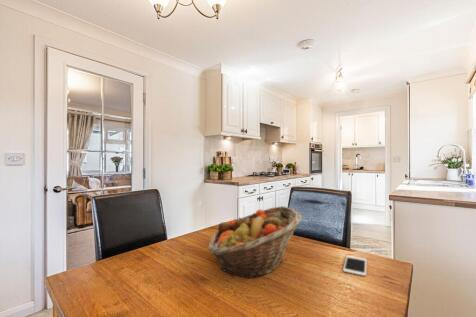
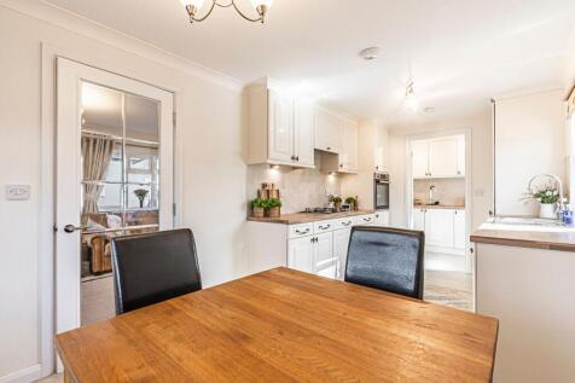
- cell phone (355, 264)
- fruit basket (254, 234)
